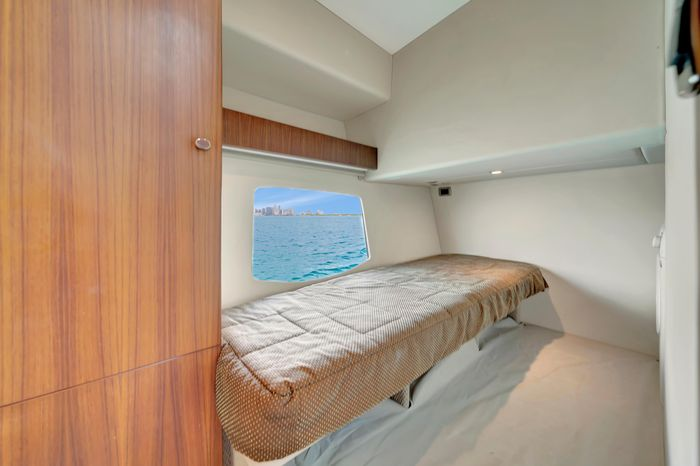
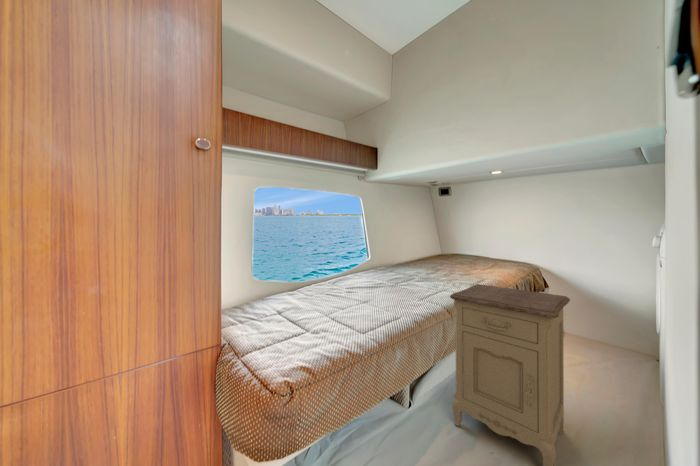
+ nightstand (505, 363)
